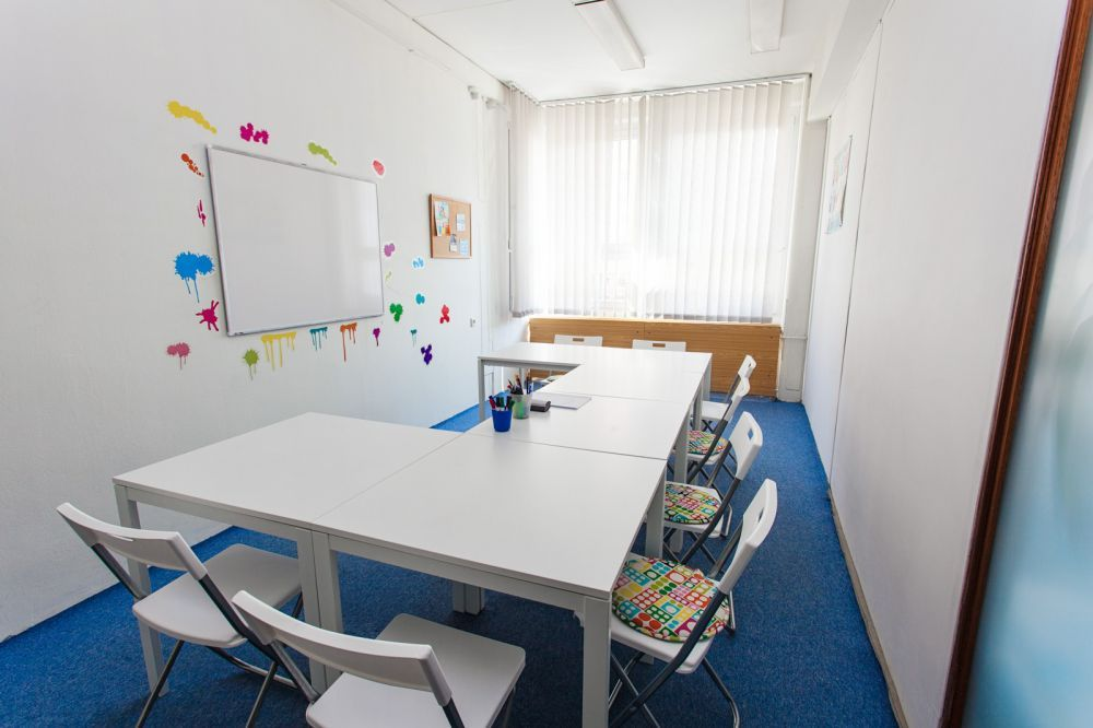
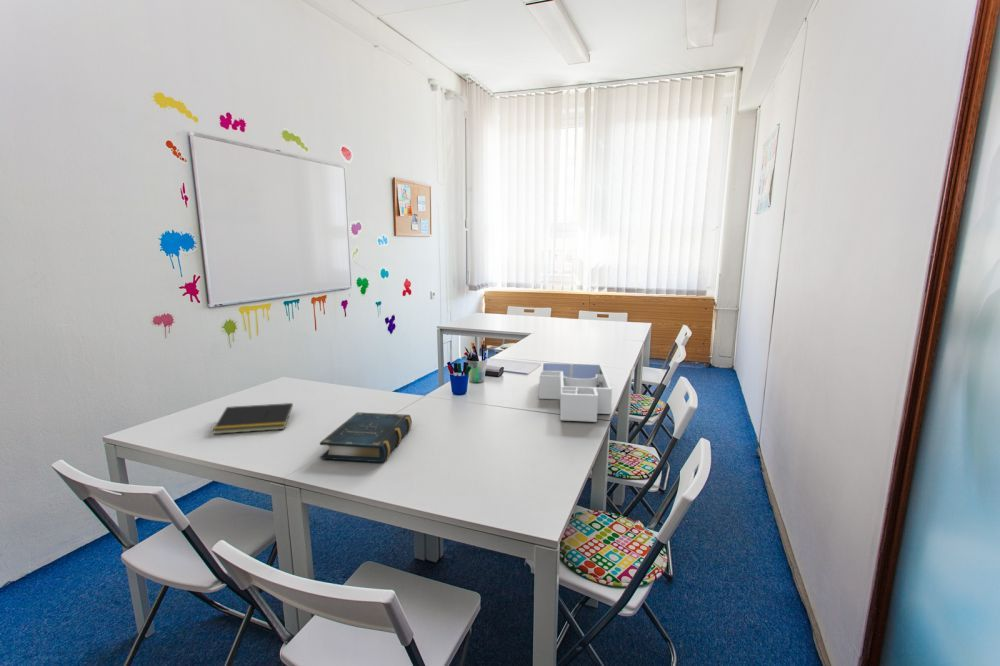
+ book (370, 435)
+ notepad (254, 417)
+ desk organizer (572, 388)
